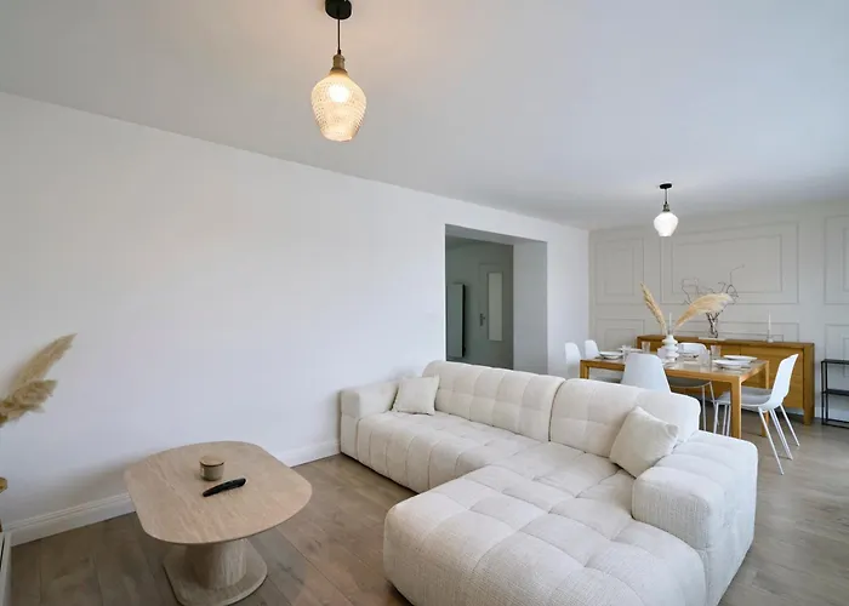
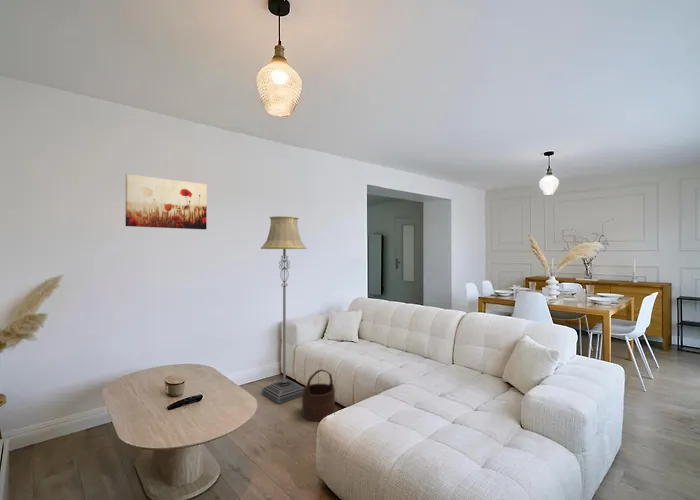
+ wall art (168, 203)
+ floor lamp (284, 305)
+ wooden bucket (318, 391)
